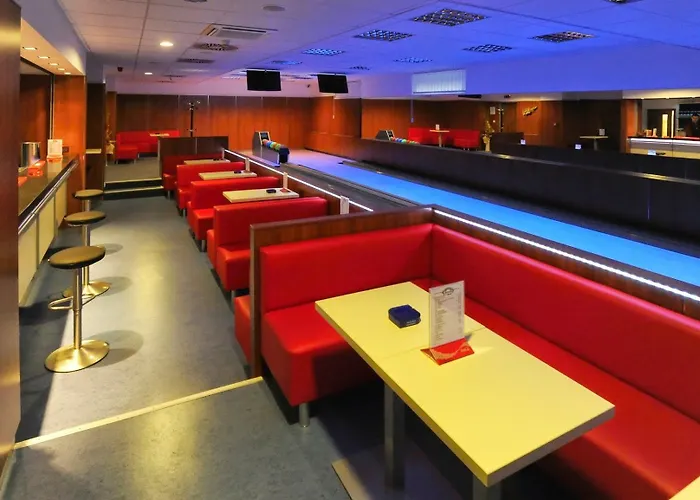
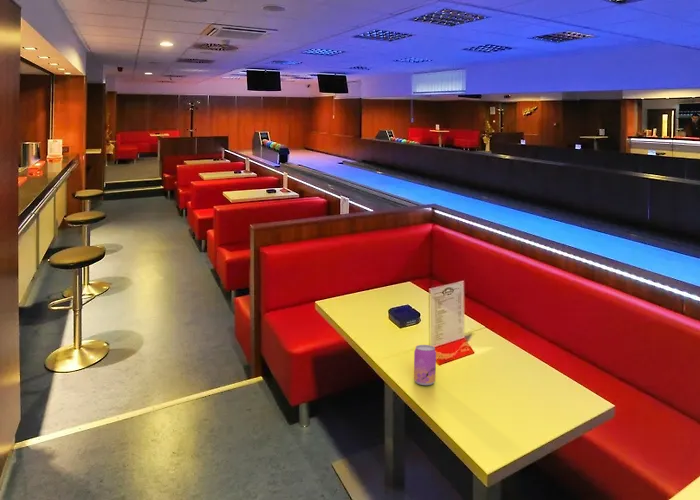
+ beverage can (424, 364)
